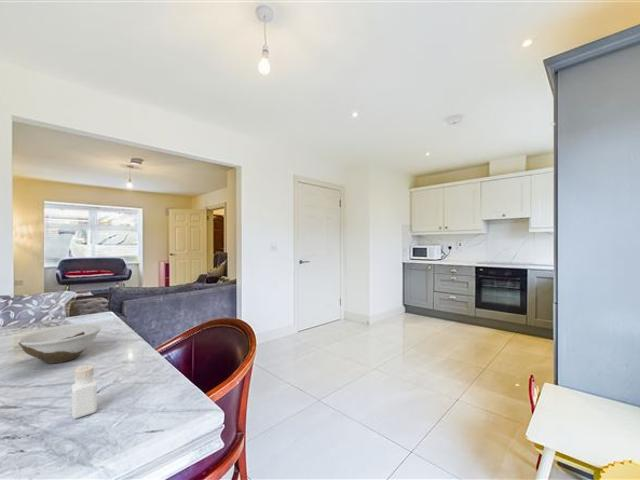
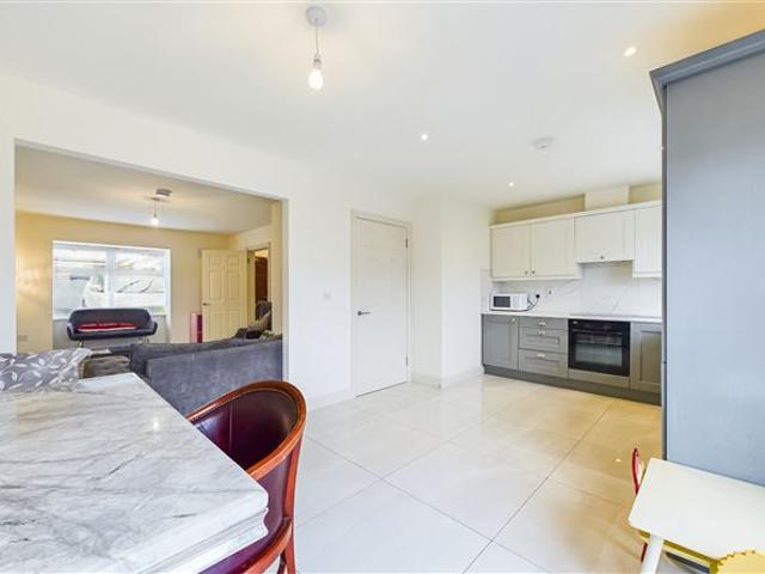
- pepper shaker (84, 390)
- bowl (62, 345)
